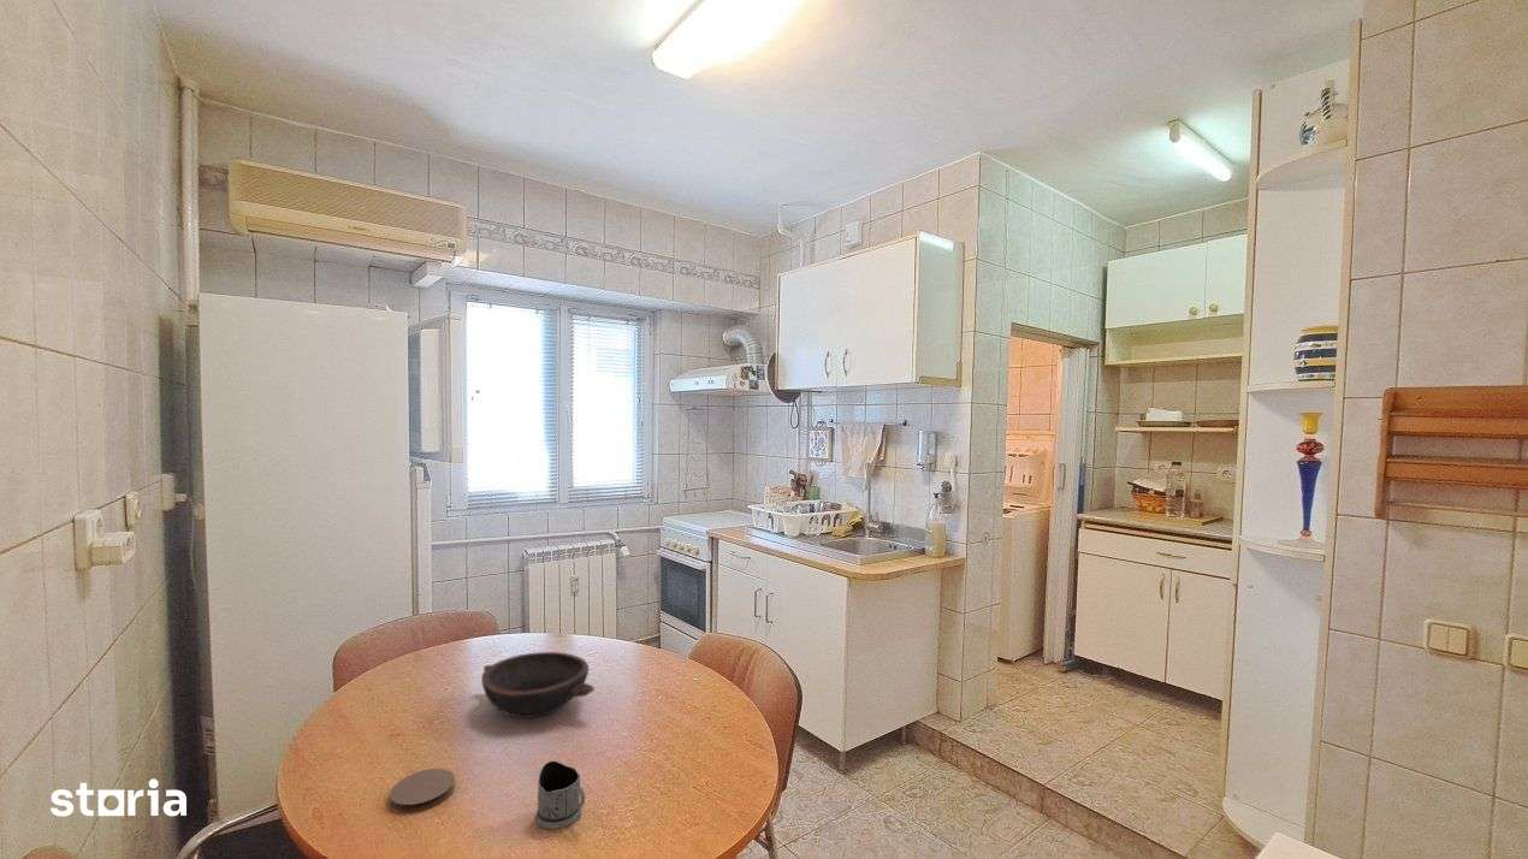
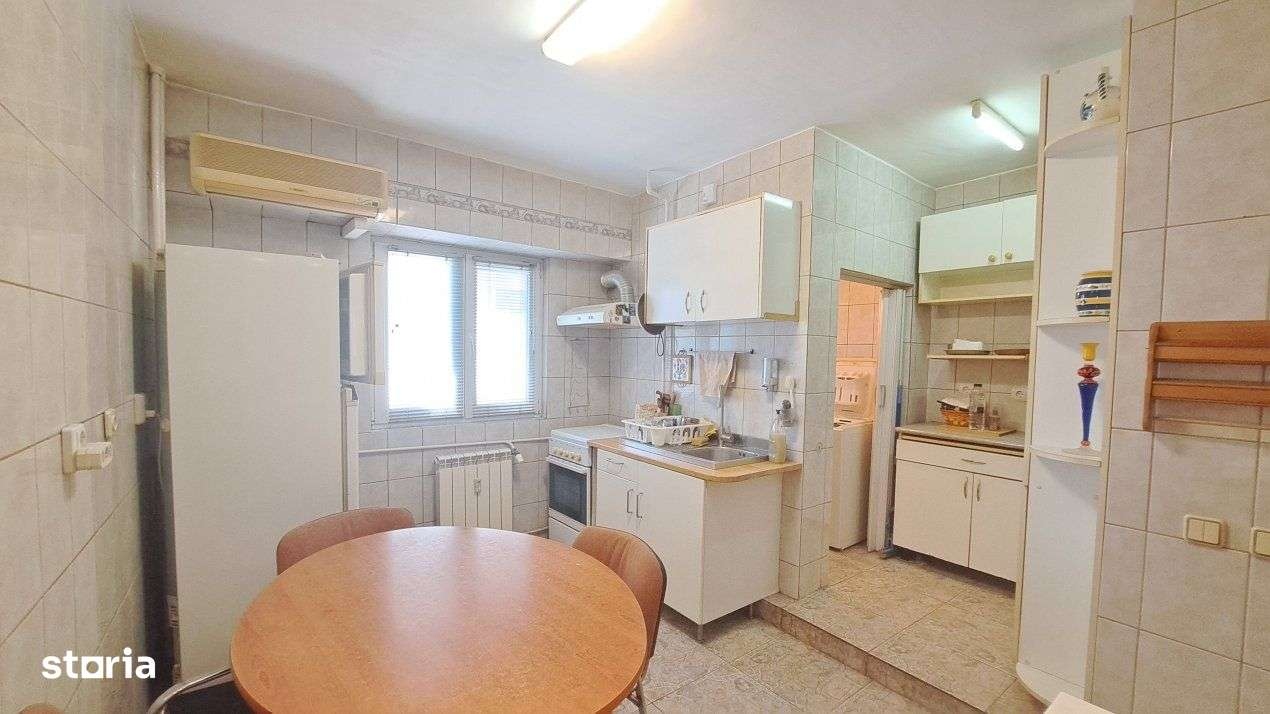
- coaster (422, 789)
- bowl (535, 687)
- tea glass holder (563, 794)
